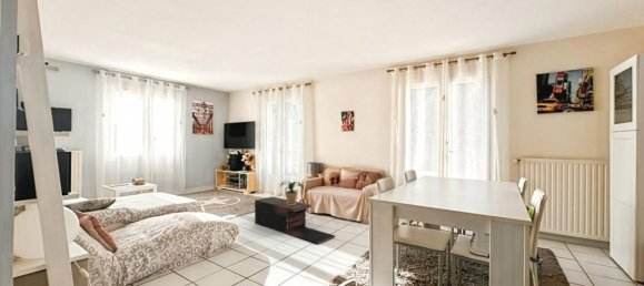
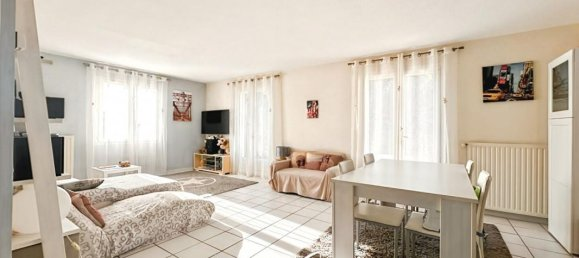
- potted plant (290, 192)
- coffee table (291, 216)
